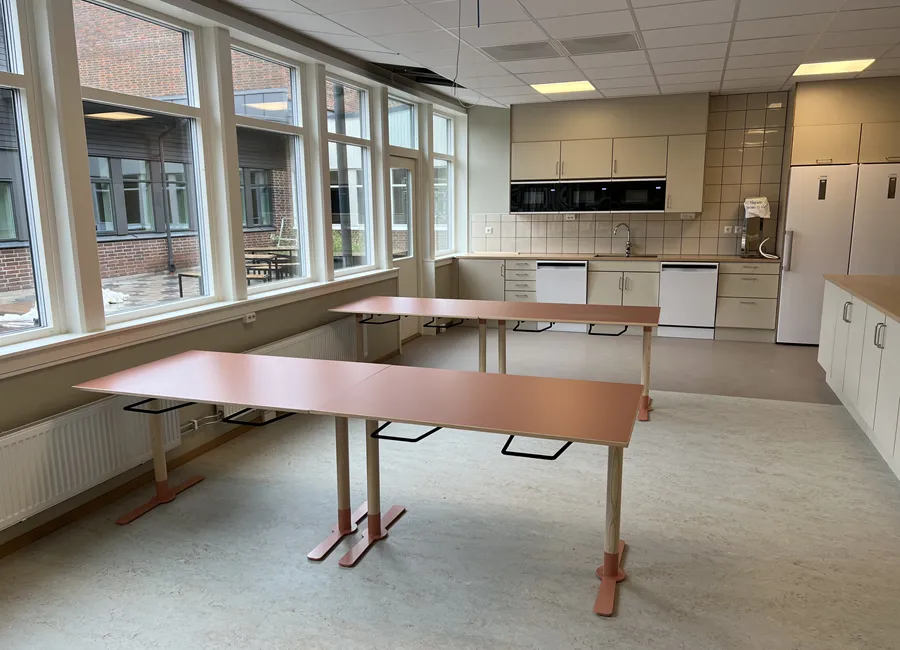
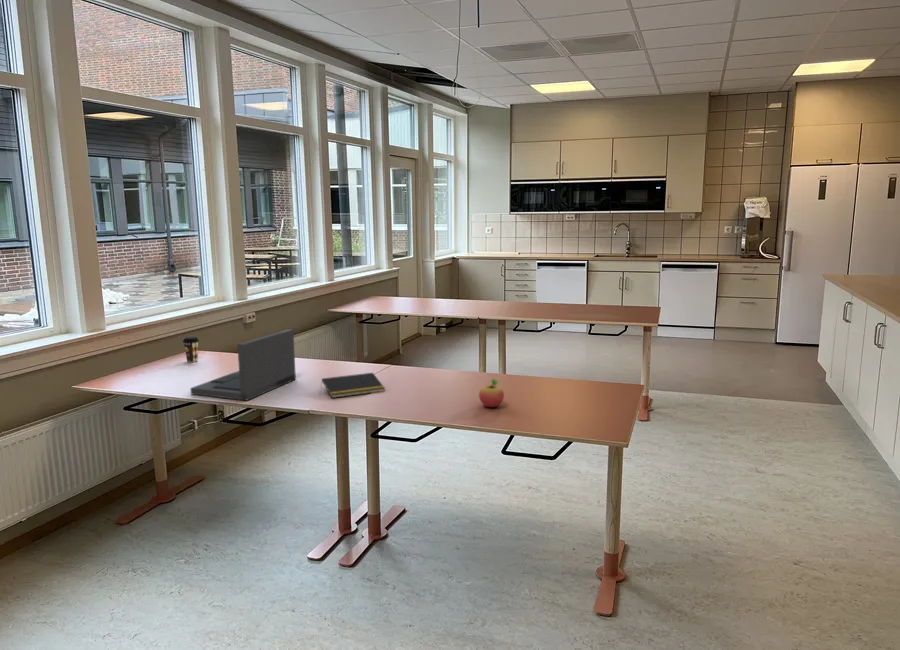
+ coffee cup (191, 349)
+ fruit (491, 393)
+ laptop (243, 360)
+ notepad (353, 384)
